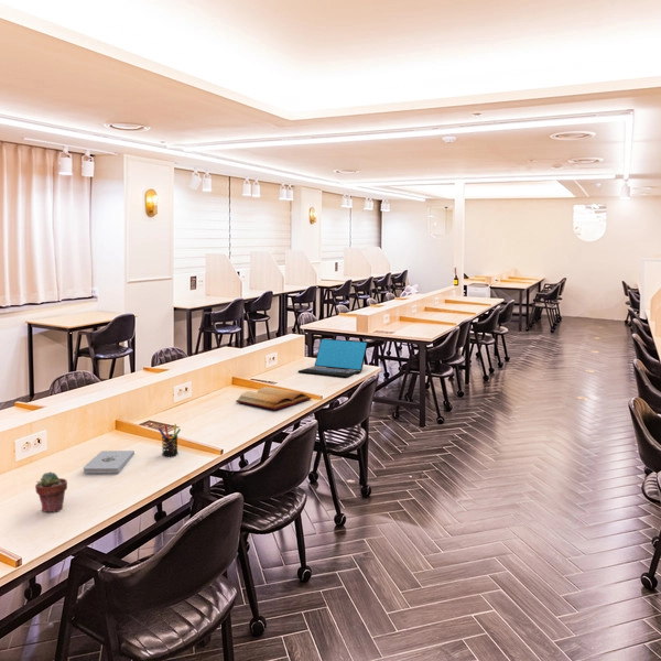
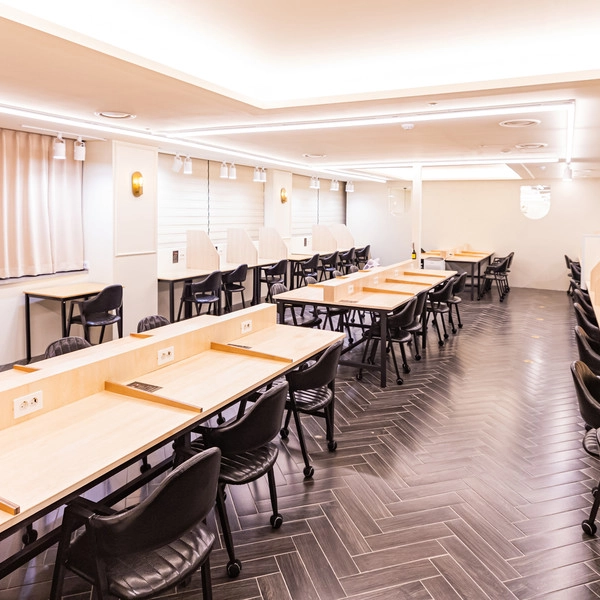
- pen holder (171, 438)
- notepad (109, 460)
- potted succulent (51, 490)
- bible (273, 397)
- laptop (333, 356)
